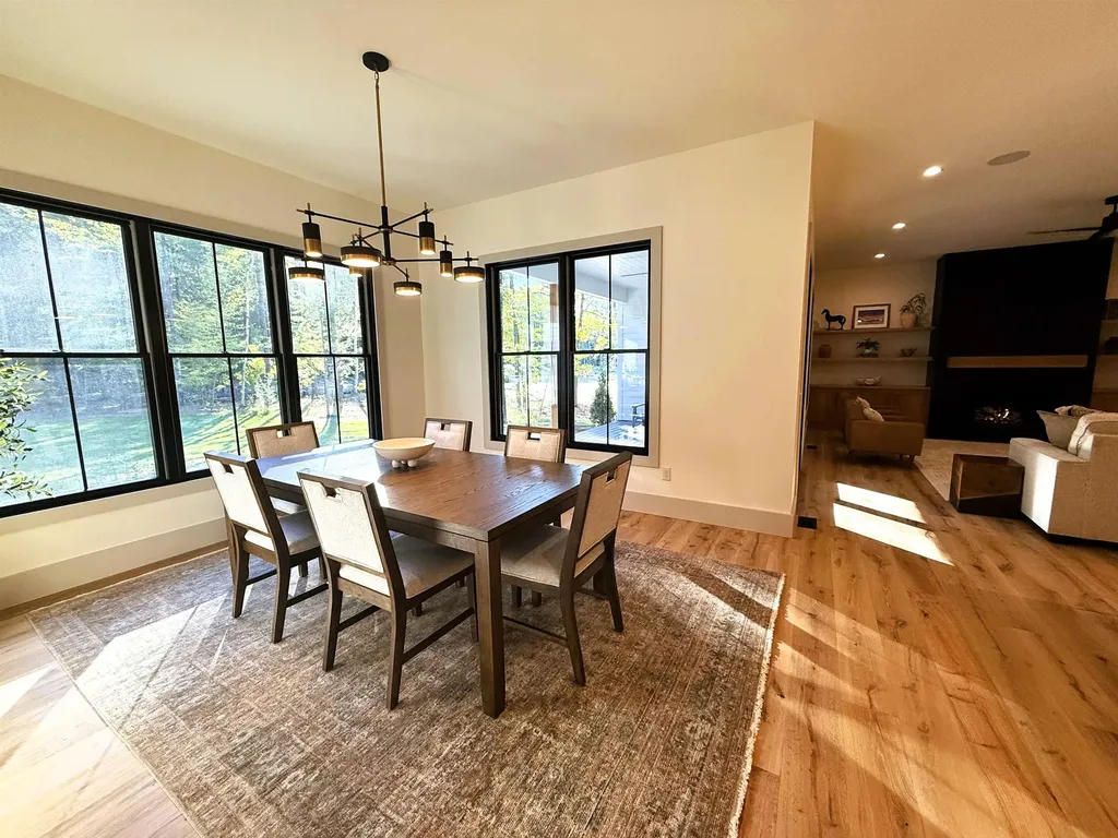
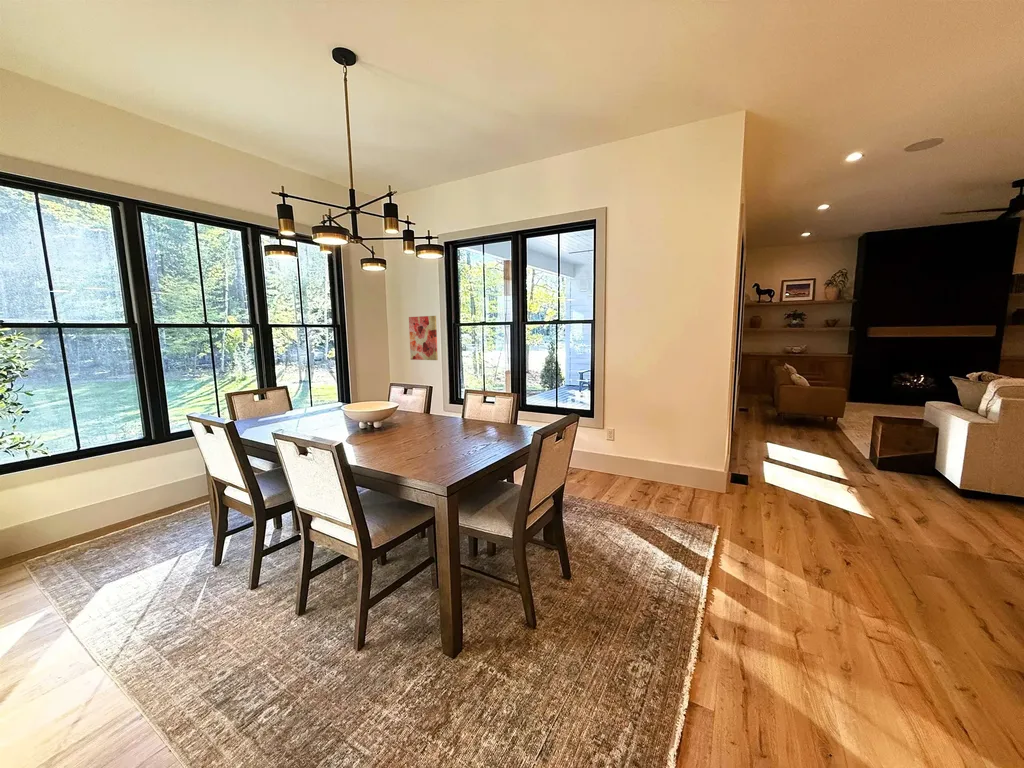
+ wall art (423, 338)
